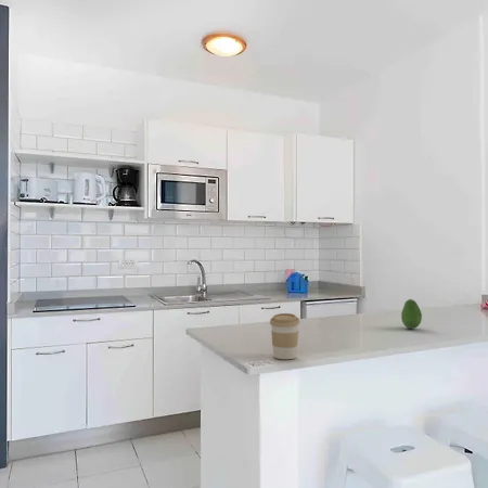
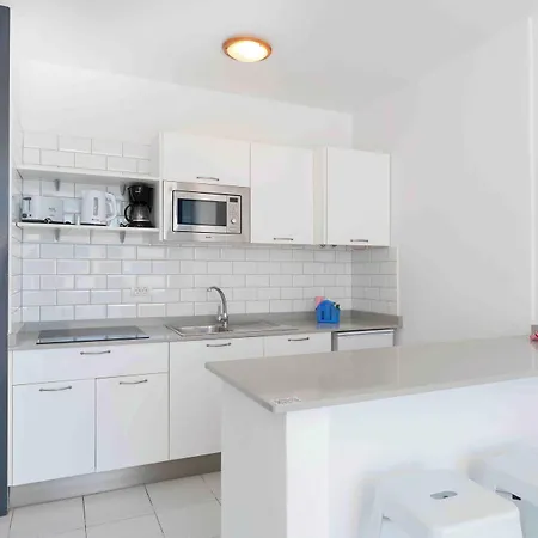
- fruit (411, 313)
- coffee cup (284, 335)
